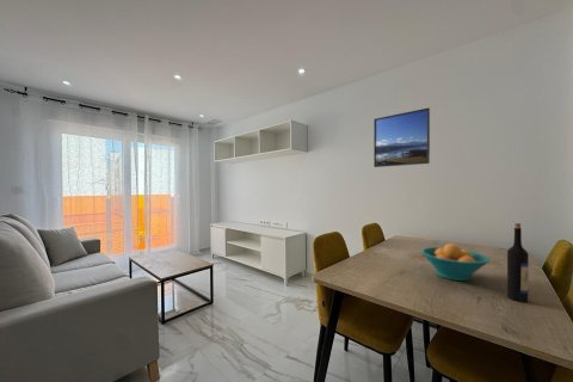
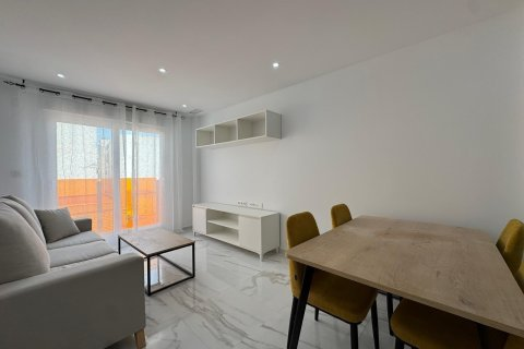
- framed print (399, 140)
- wine bottle (517, 260)
- fruit bowl (452, 259)
